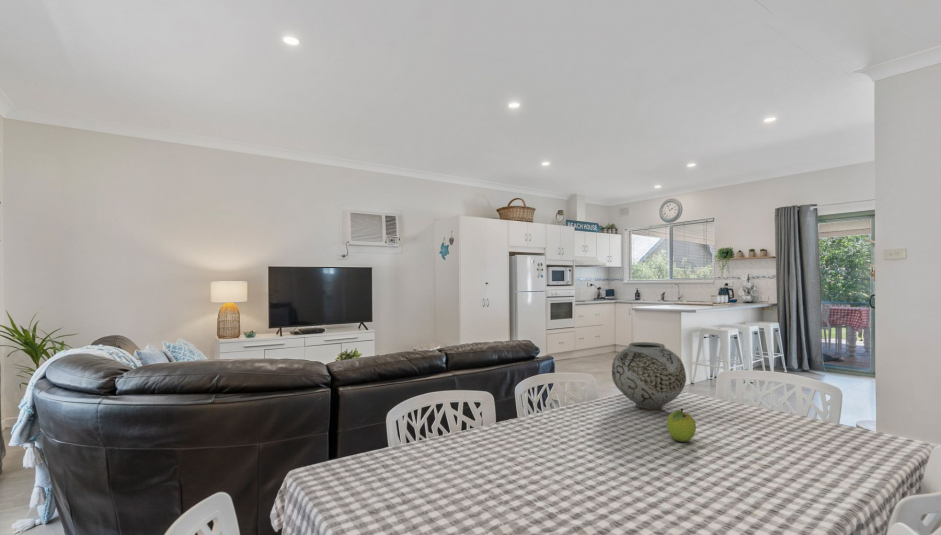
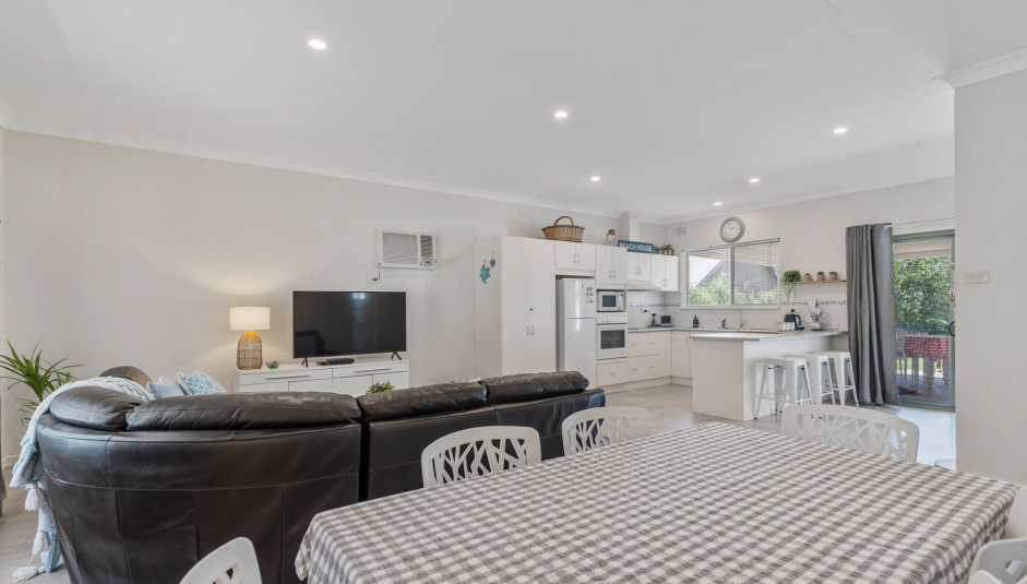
- fruit (680, 424)
- vase (647, 375)
